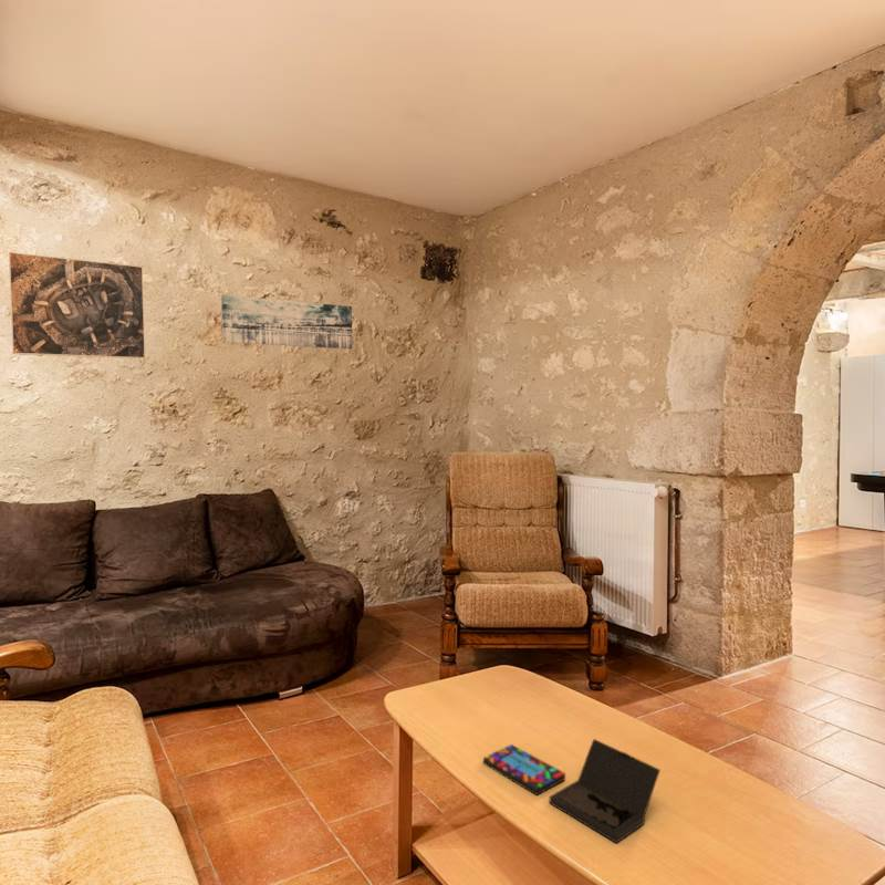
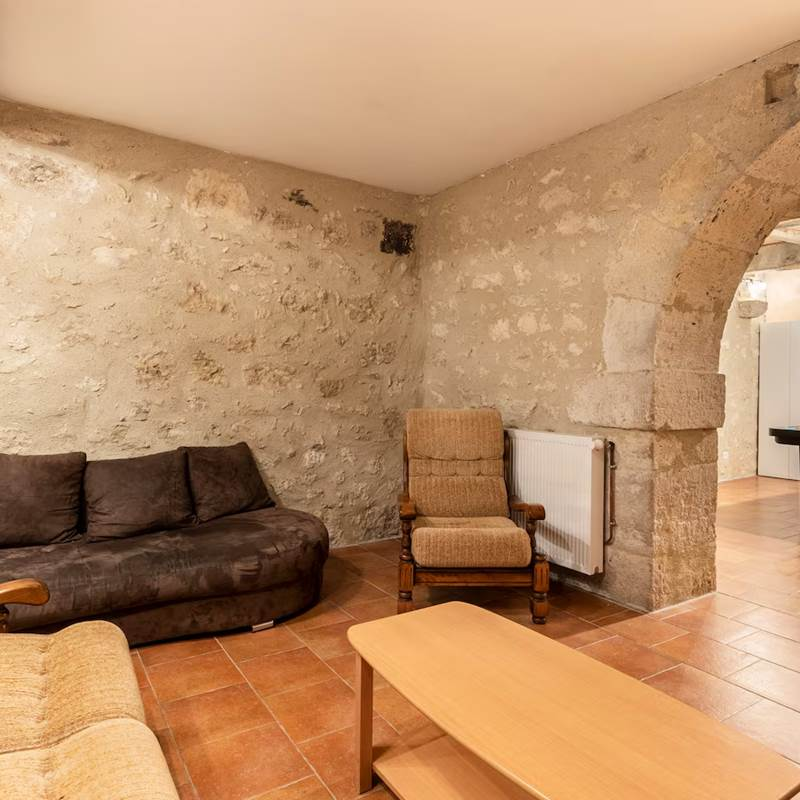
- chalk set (561, 771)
- wall art (290, 323)
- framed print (80, 308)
